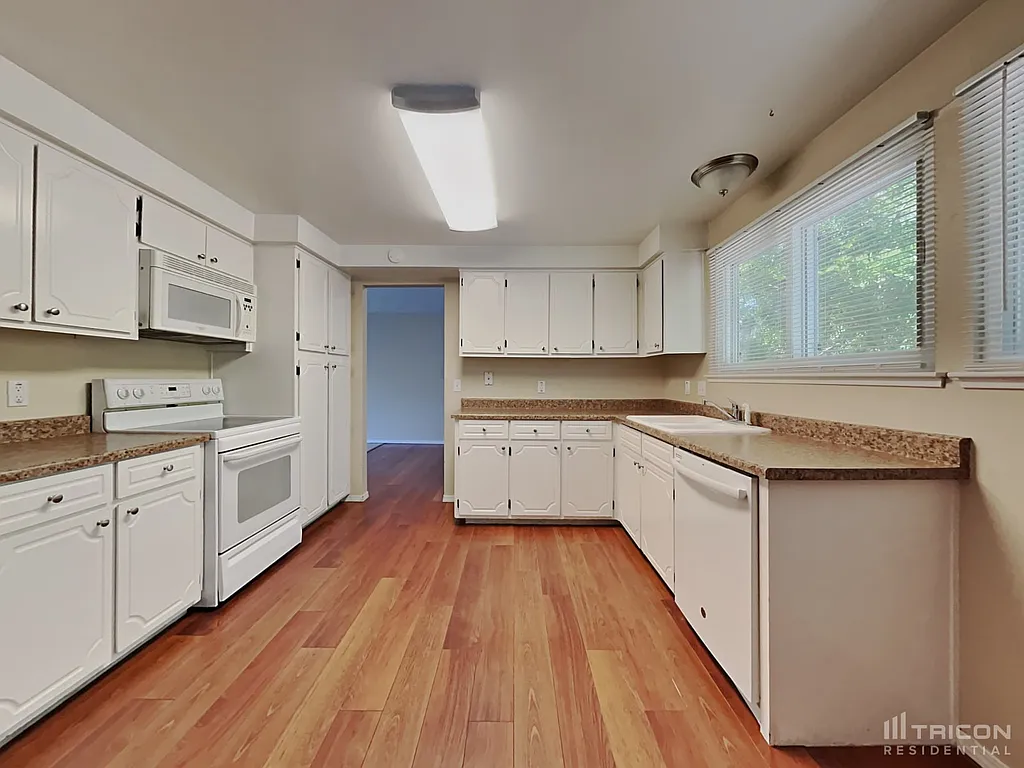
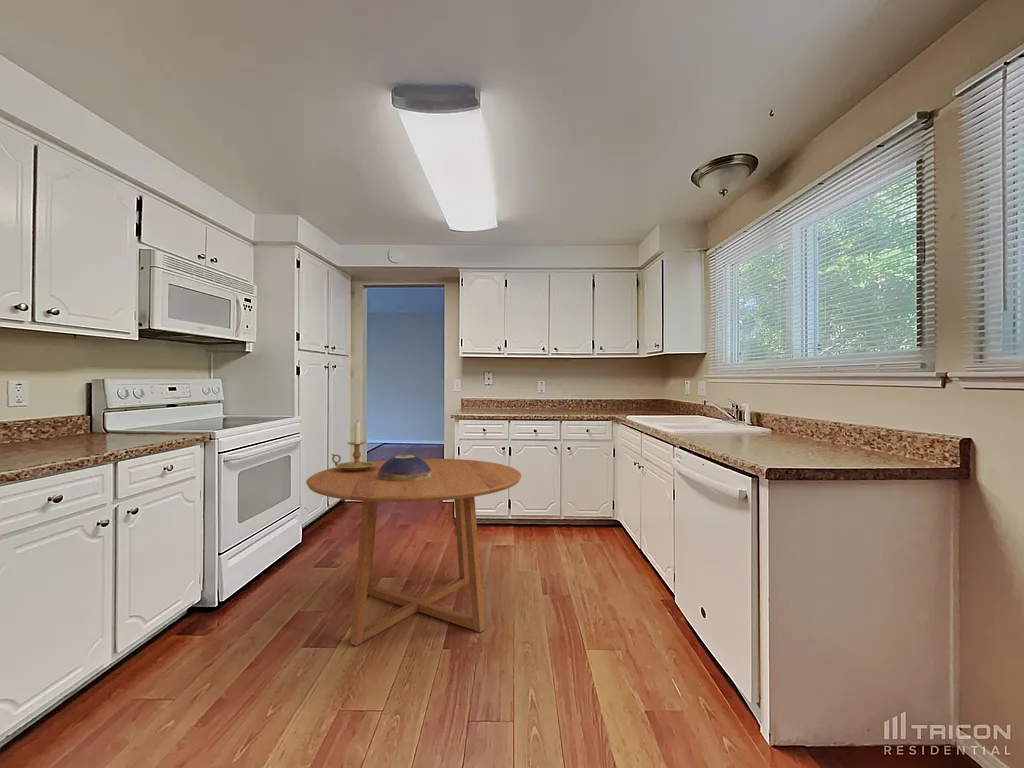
+ decorative bowl (404, 465)
+ candle holder (356, 444)
+ dining table (457, 541)
